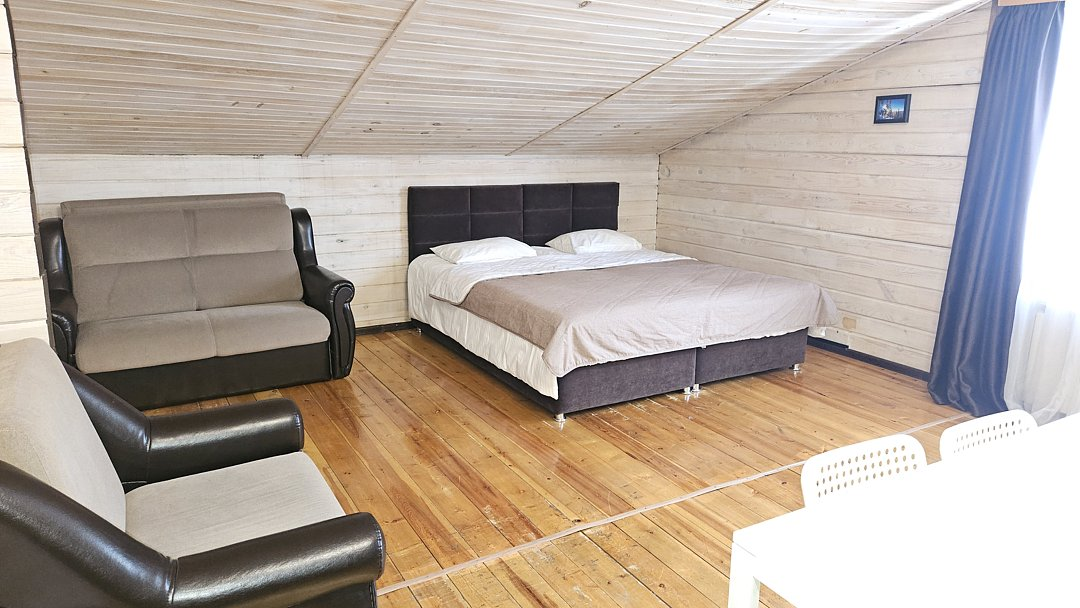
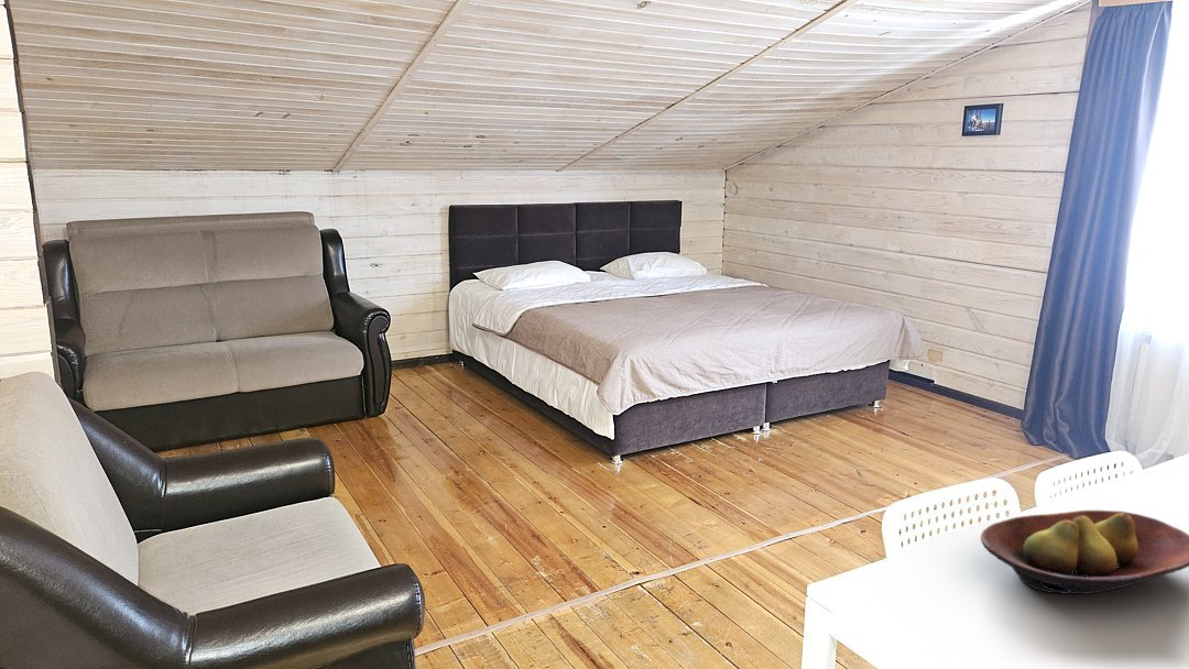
+ fruit bowl (1089, 544)
